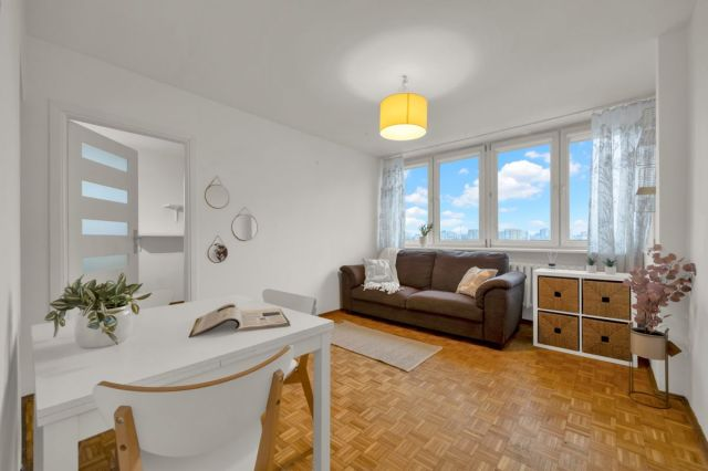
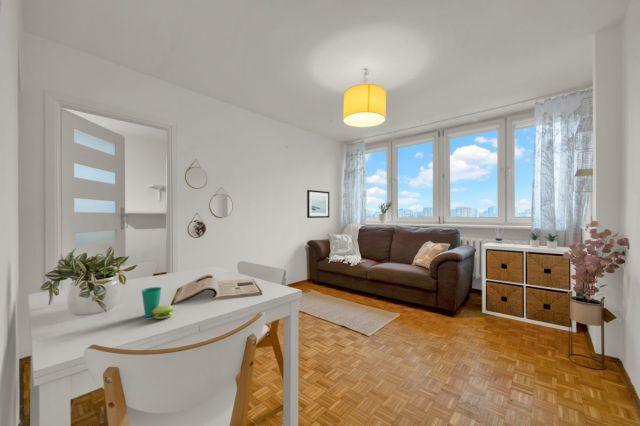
+ wall art (318, 204)
+ cup (157, 303)
